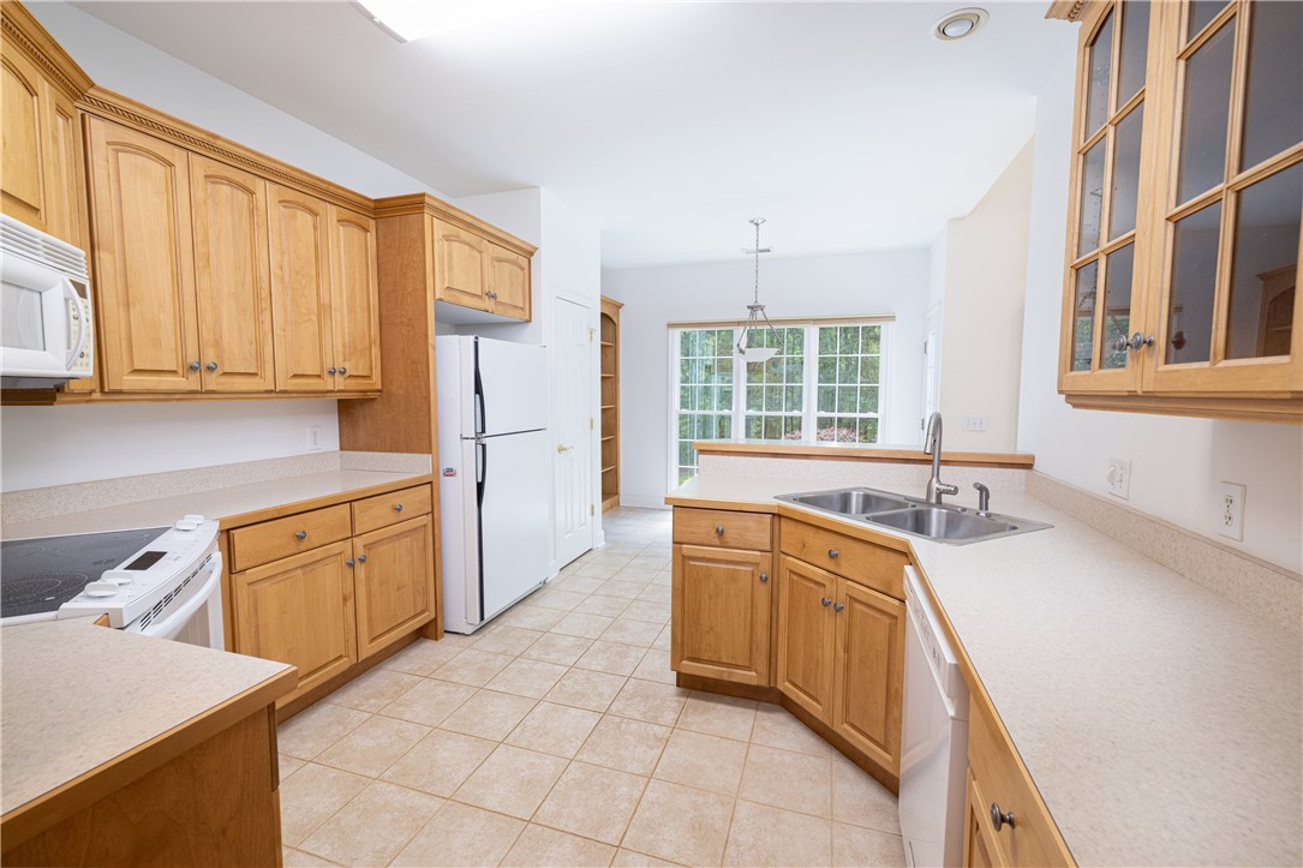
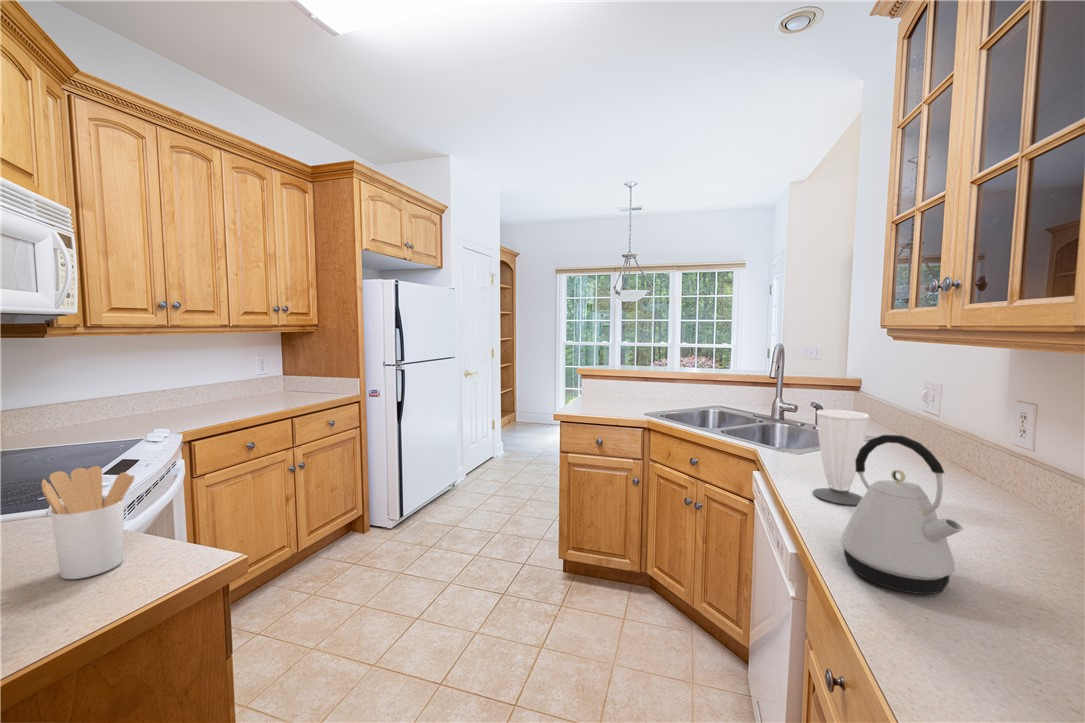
+ cup (840, 455)
+ kettle (899, 507)
+ utensil holder (85, 517)
